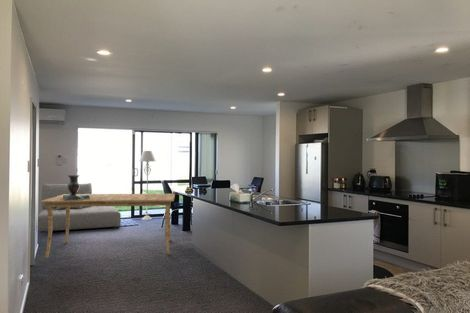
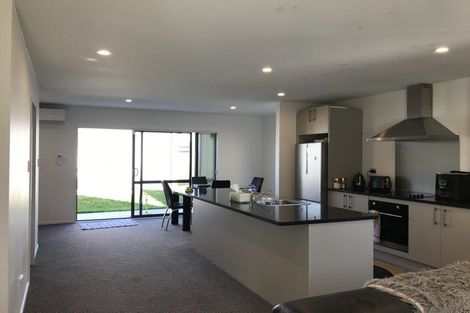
- dining table (114, 205)
- floor lamp (147, 185)
- sofa (80, 207)
- decorative urn (76, 186)
